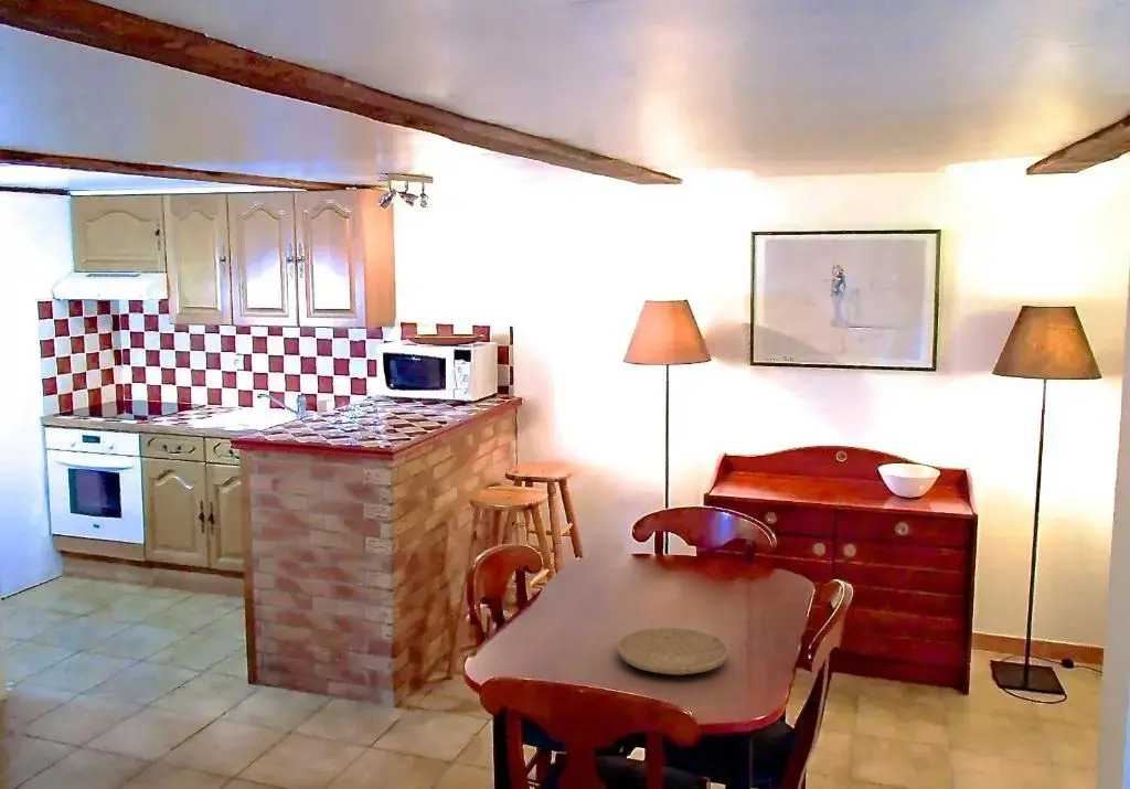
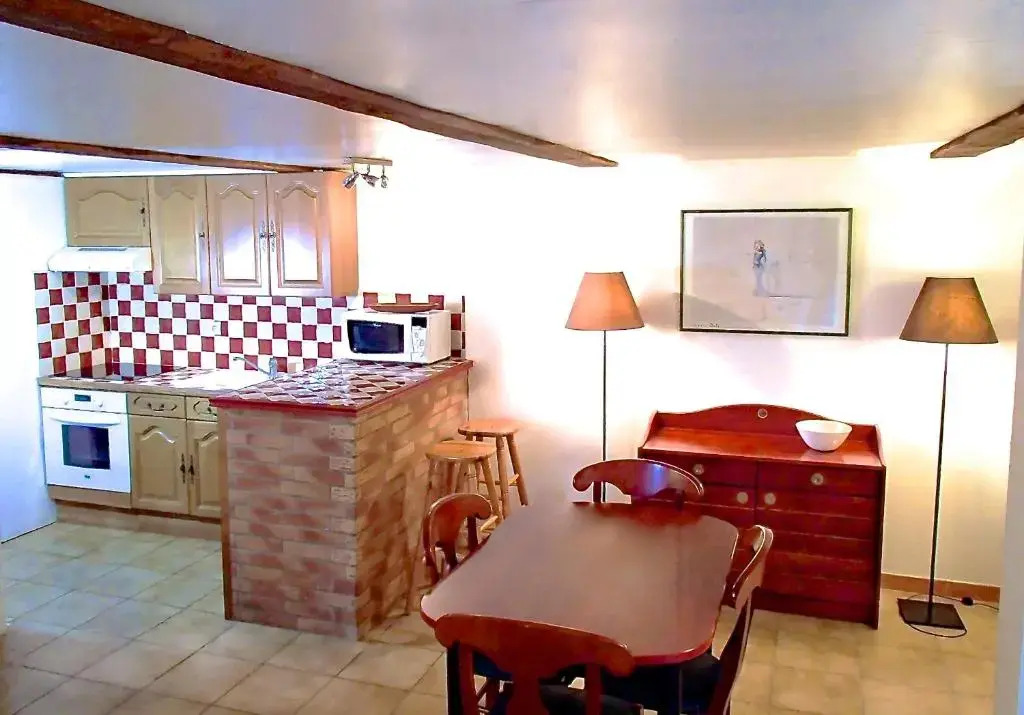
- plate (672, 654)
